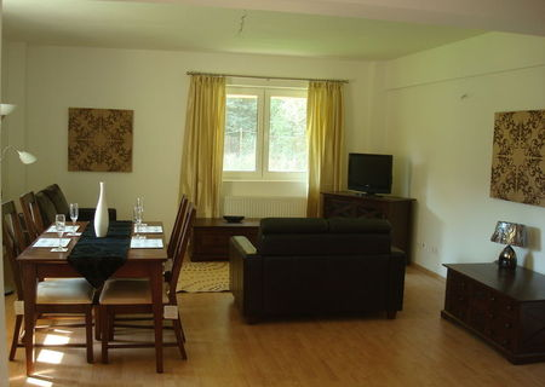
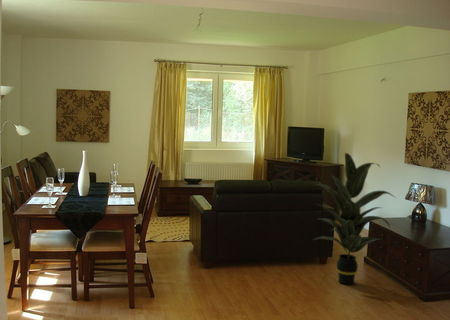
+ indoor plant (350, 217)
